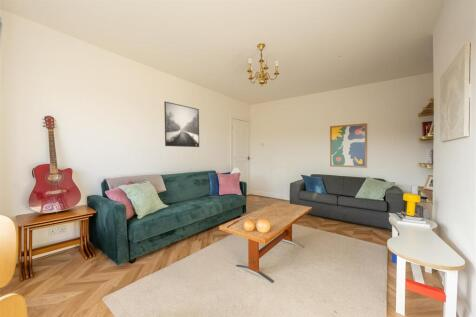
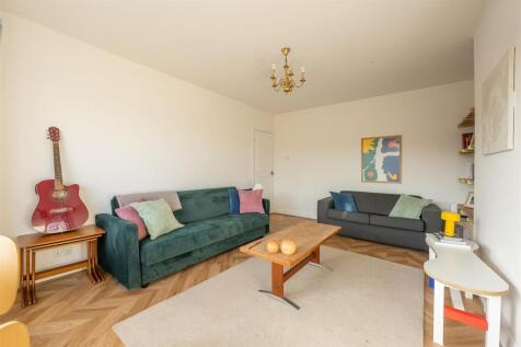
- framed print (183, 126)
